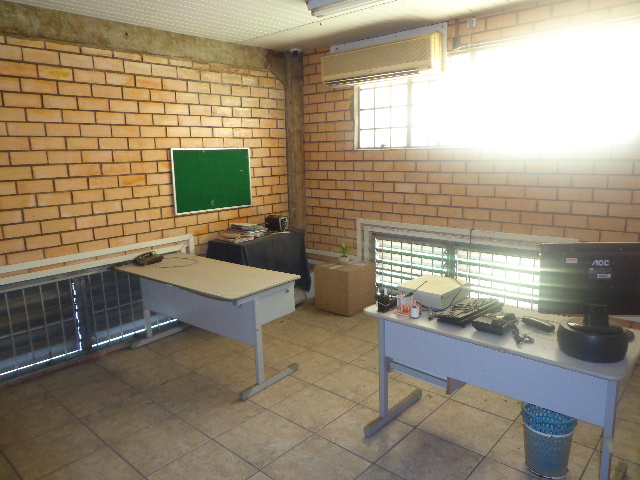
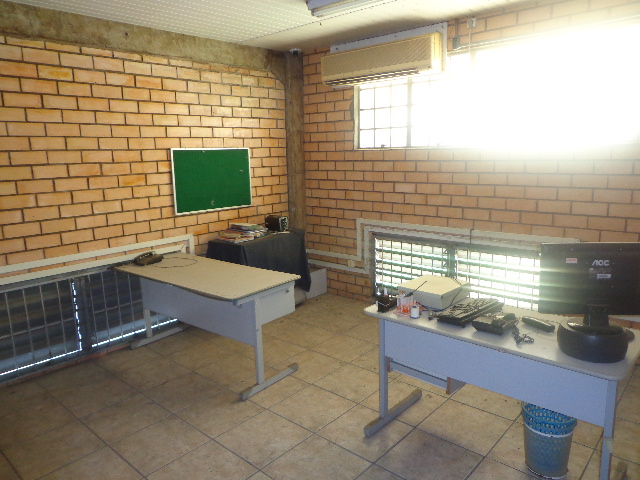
- cardboard box (344, 285)
- potted plant (343, 253)
